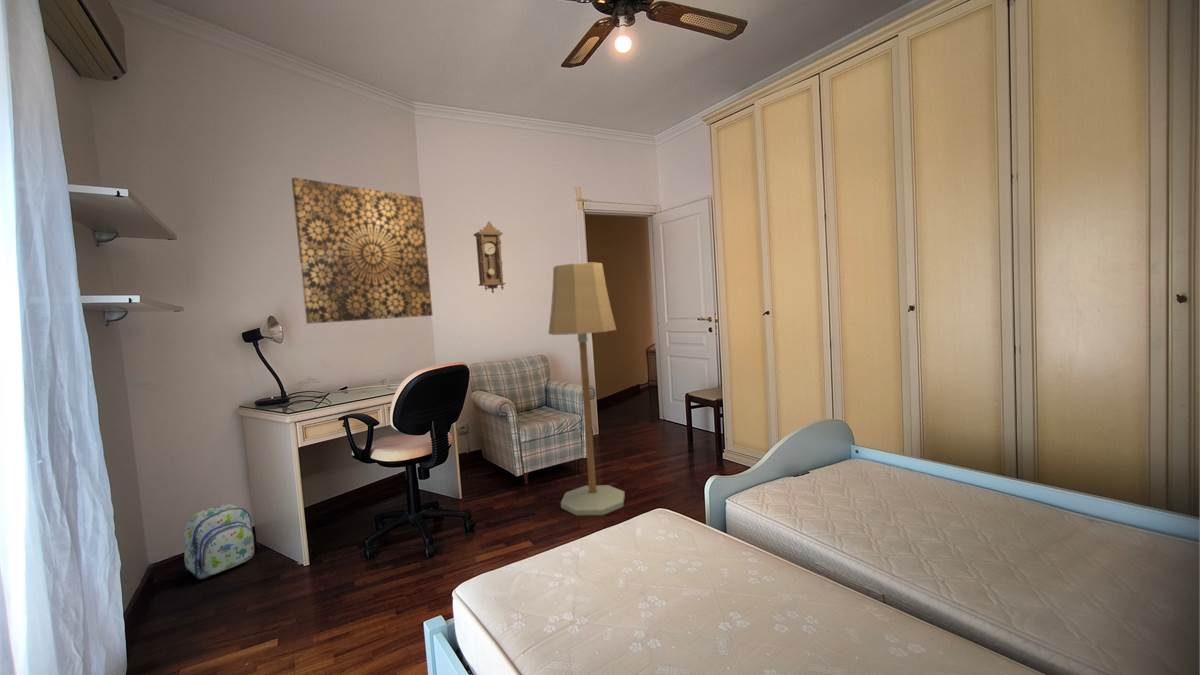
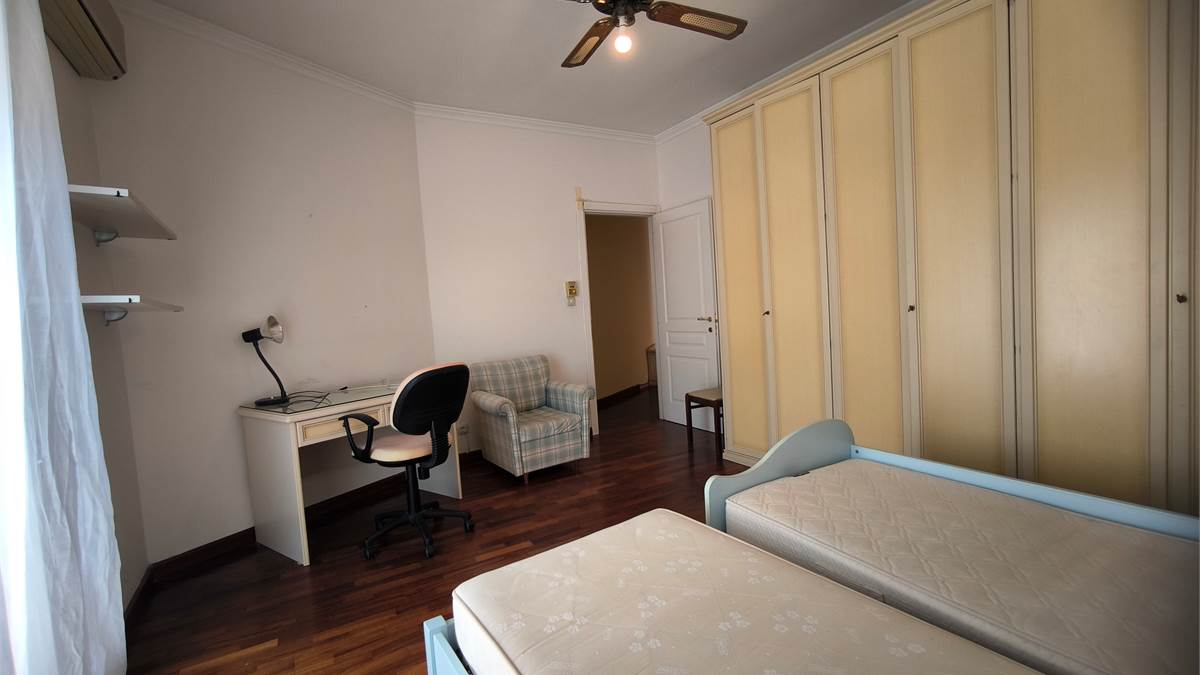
- backpack (222, 538)
- floor lamp (585, 385)
- pendulum clock (490, 258)
- wall art (369, 254)
